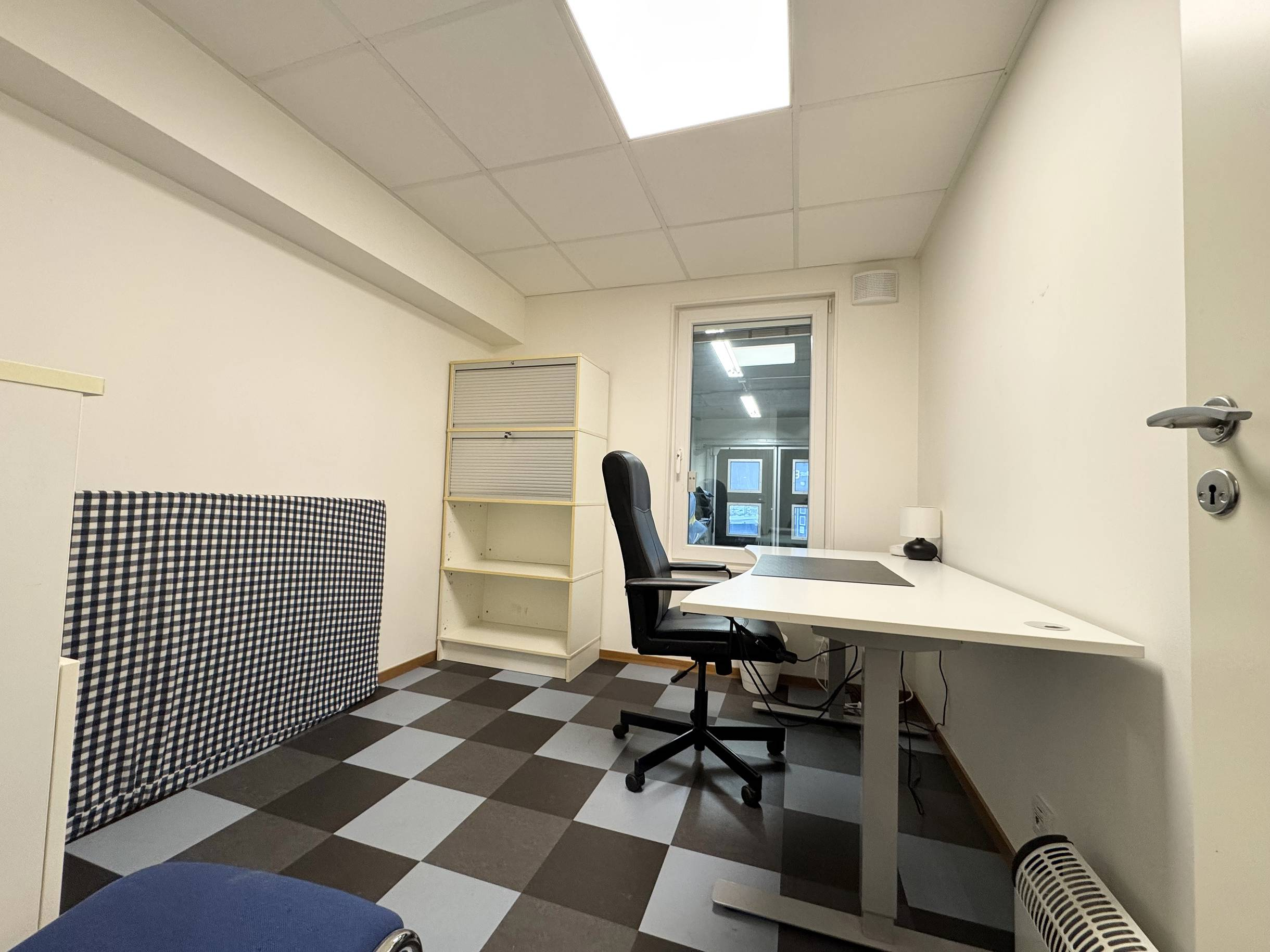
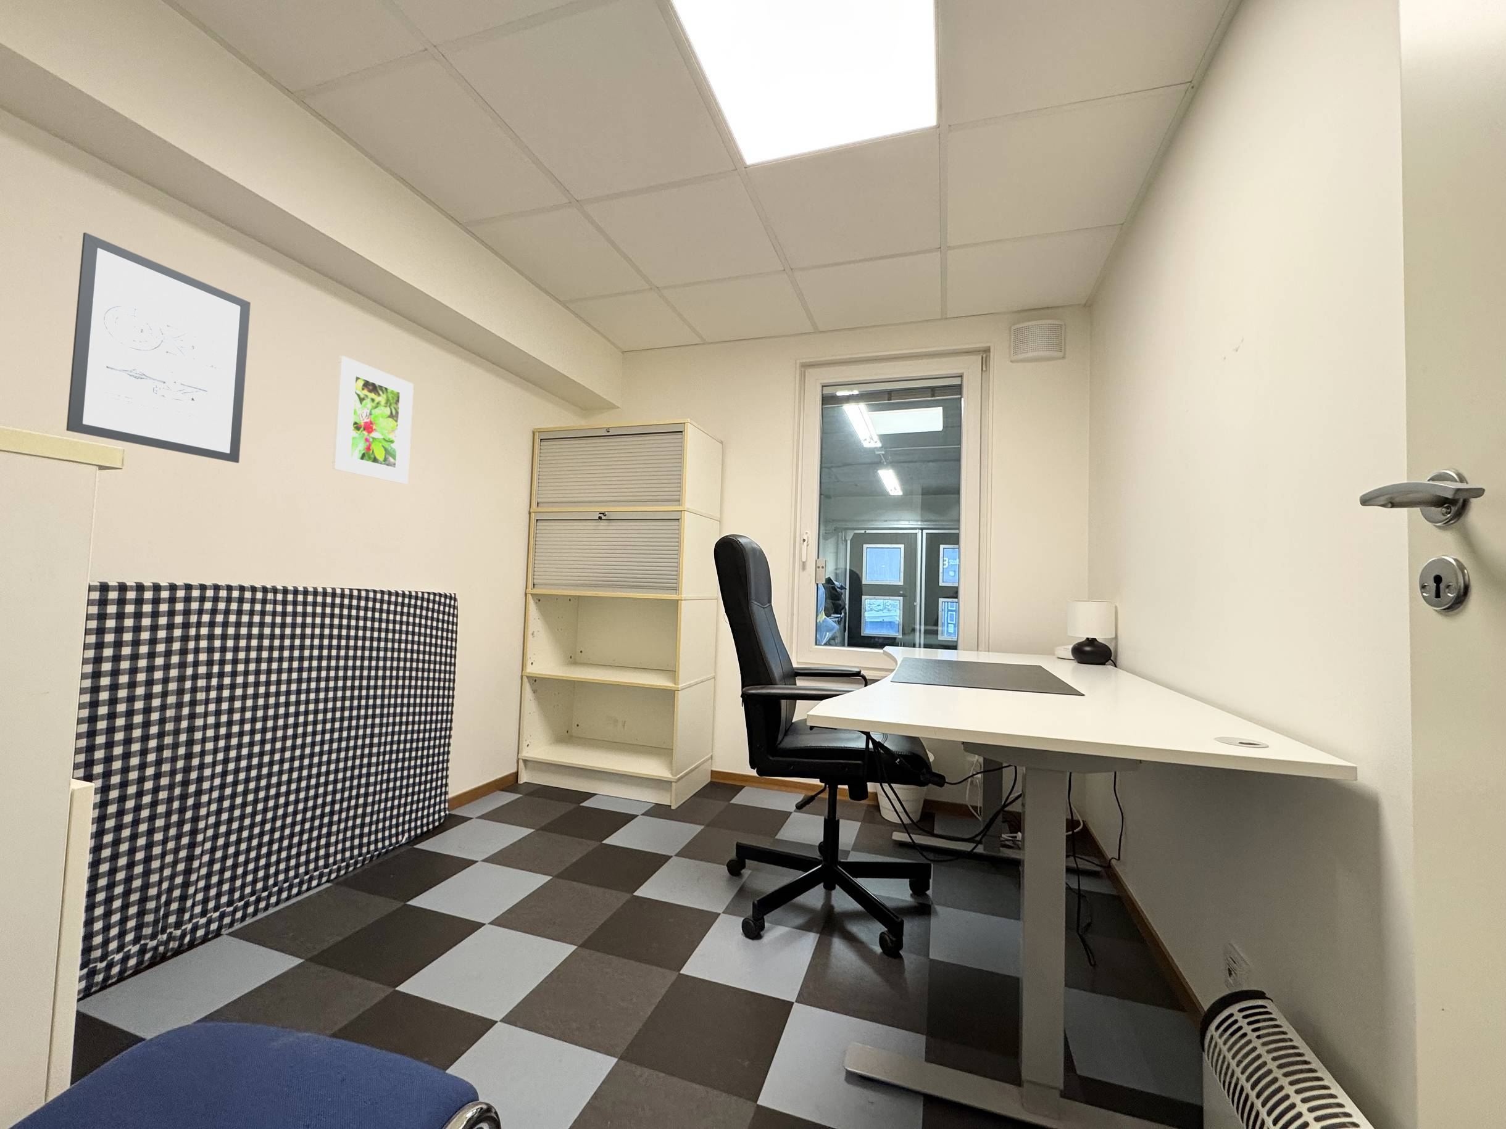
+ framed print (375, 423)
+ wall art (168, 359)
